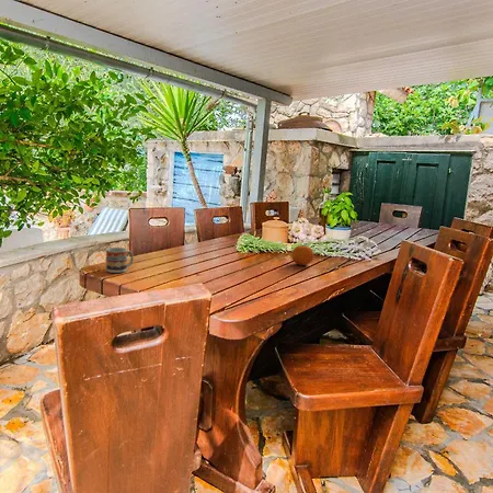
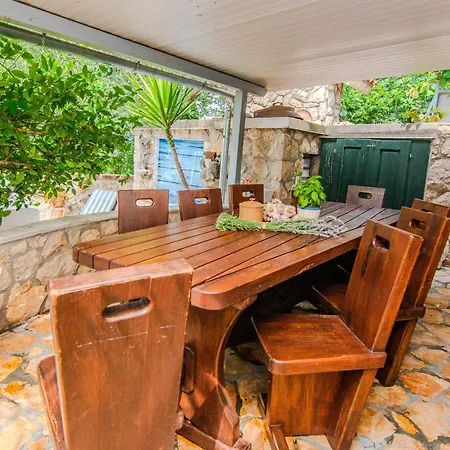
- fruit (302, 254)
- cup (119, 259)
